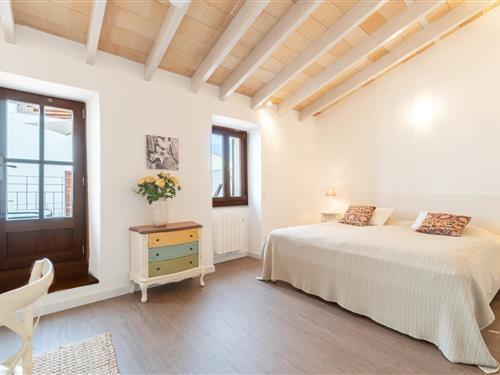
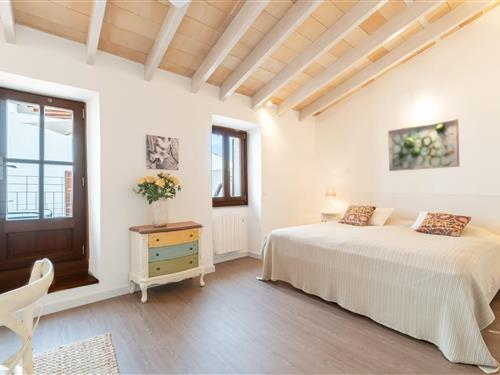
+ wall art (420, 147)
